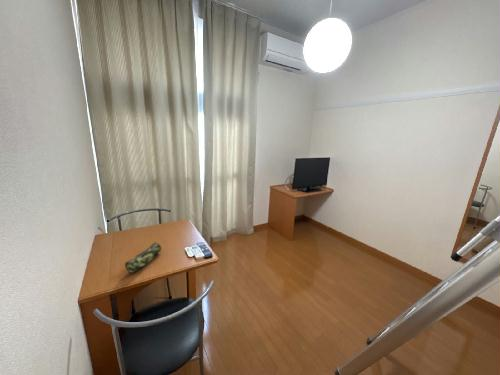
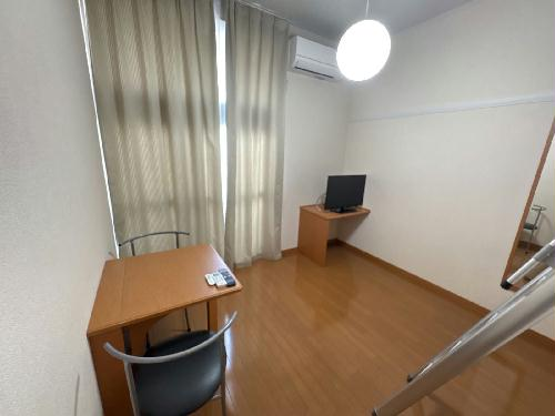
- pencil case (143, 257)
